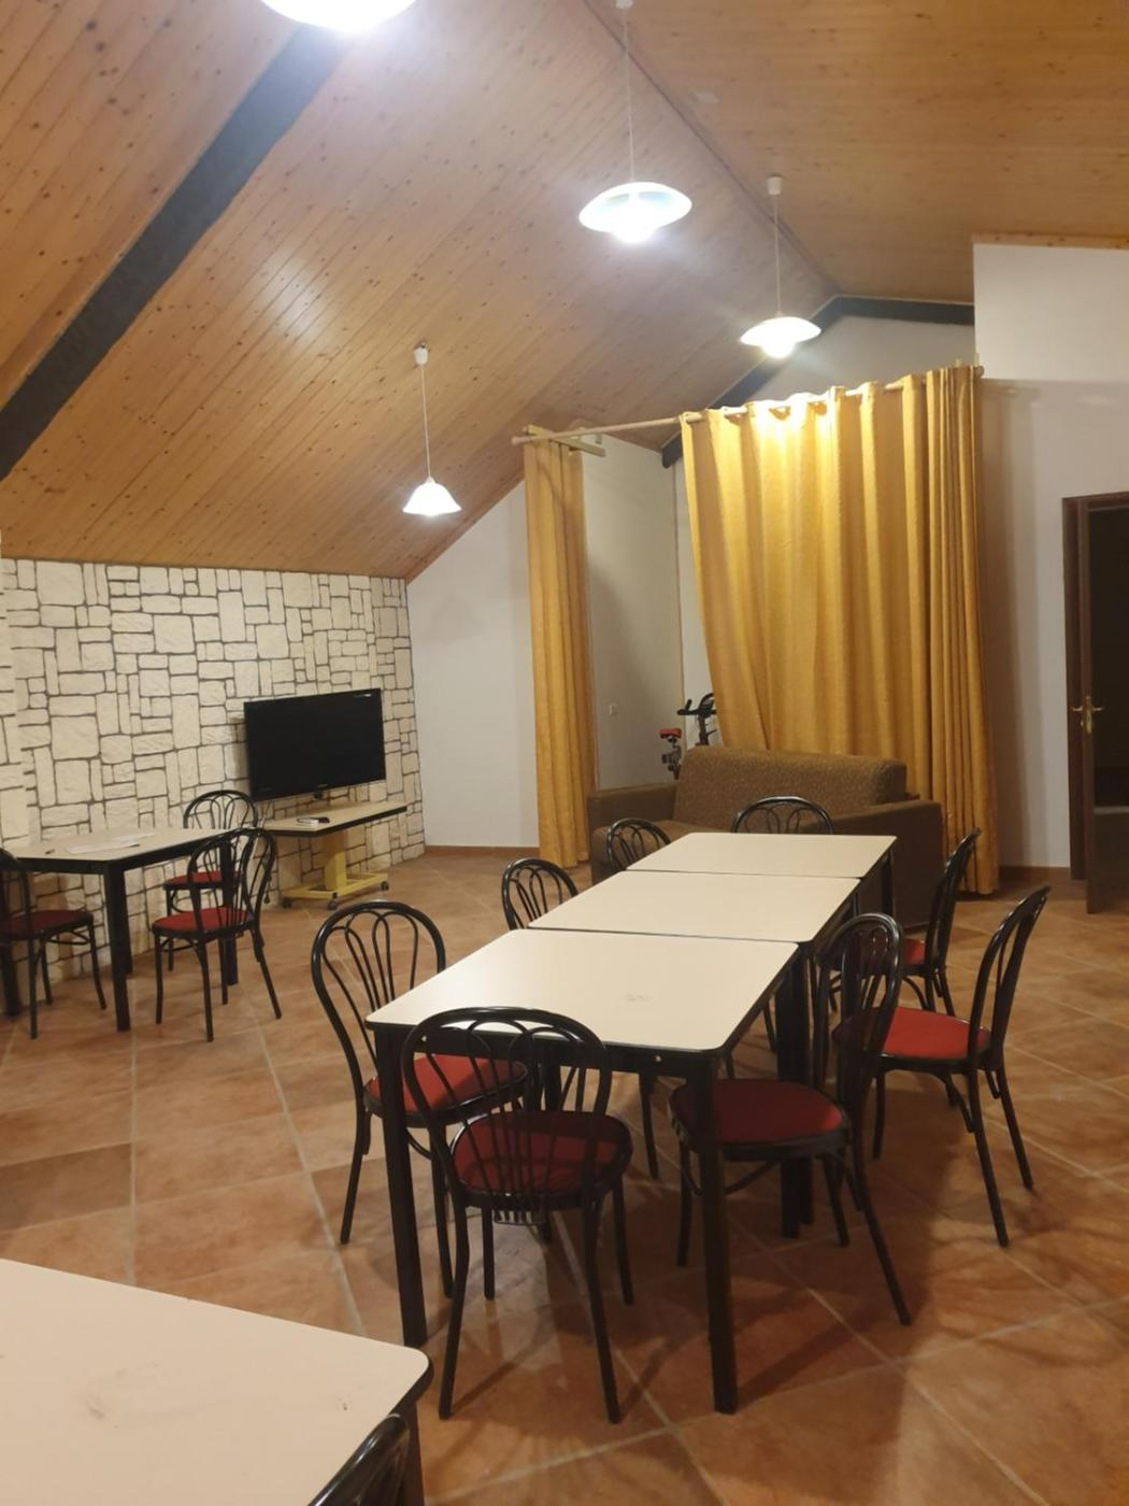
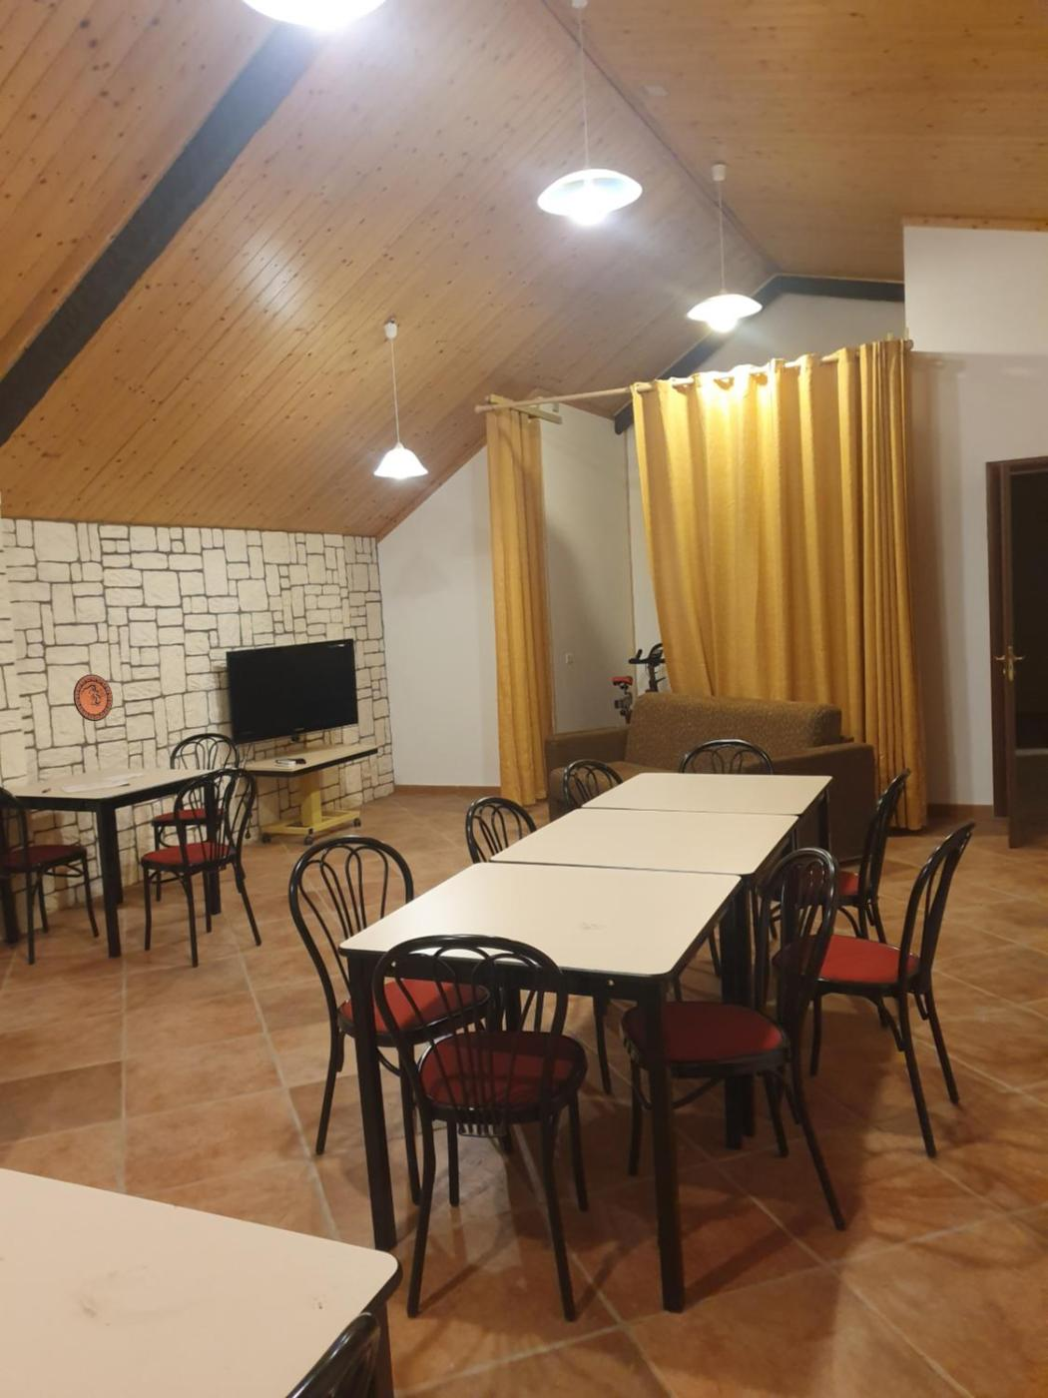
+ decorative plate (91, 697)
